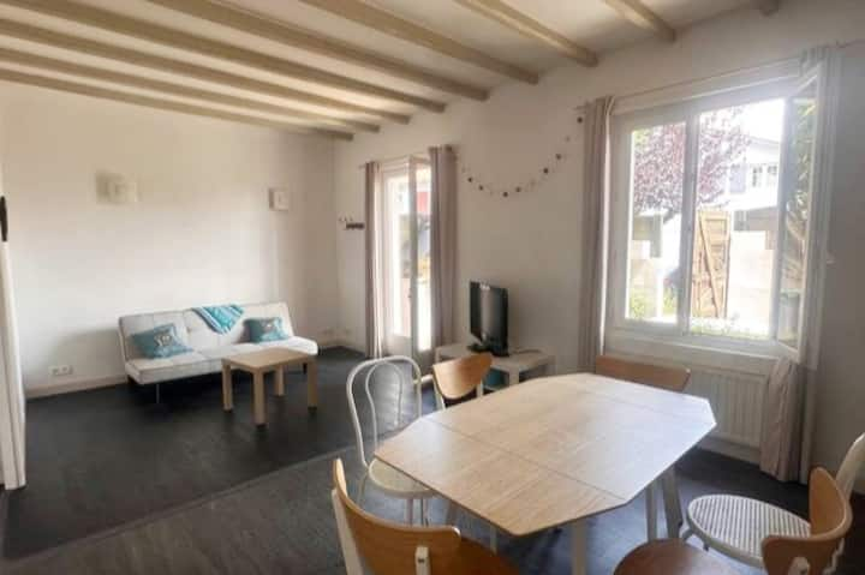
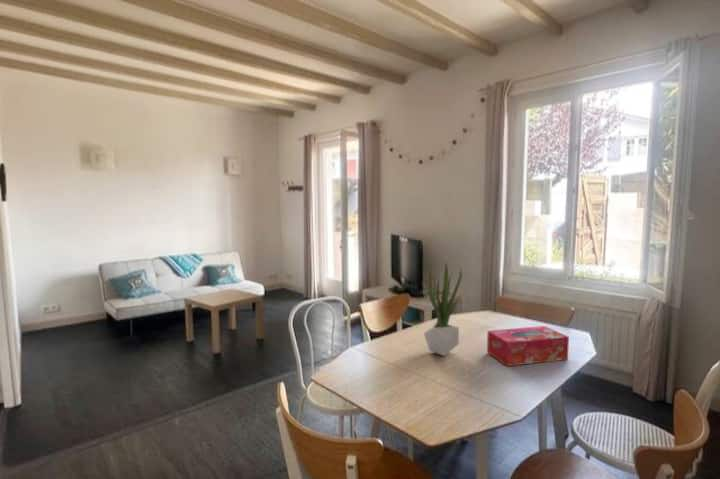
+ potted plant (443, 308)
+ tissue box (526, 344)
